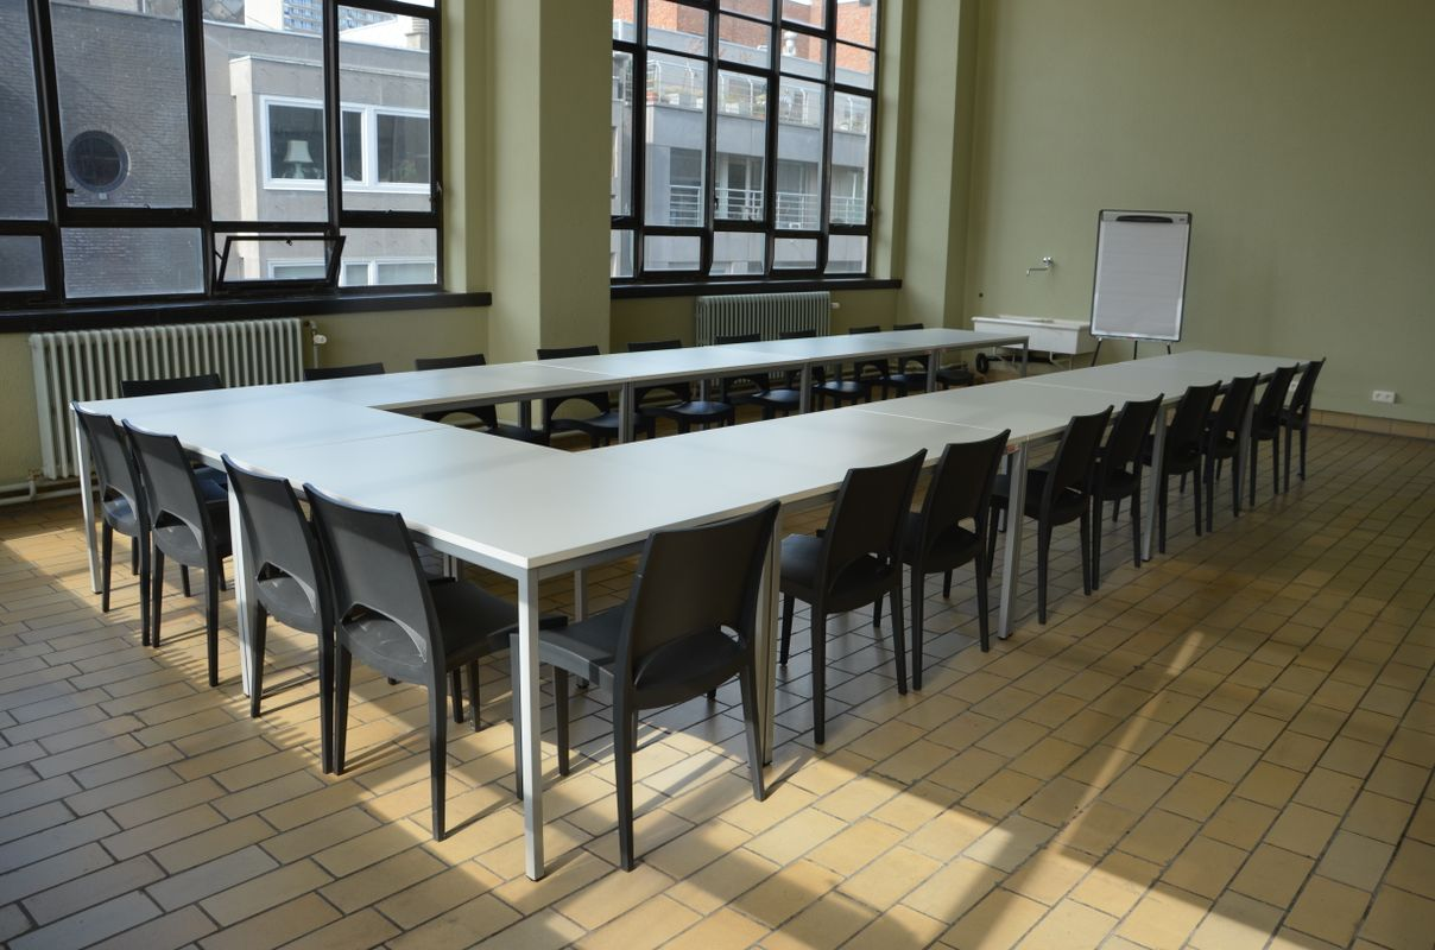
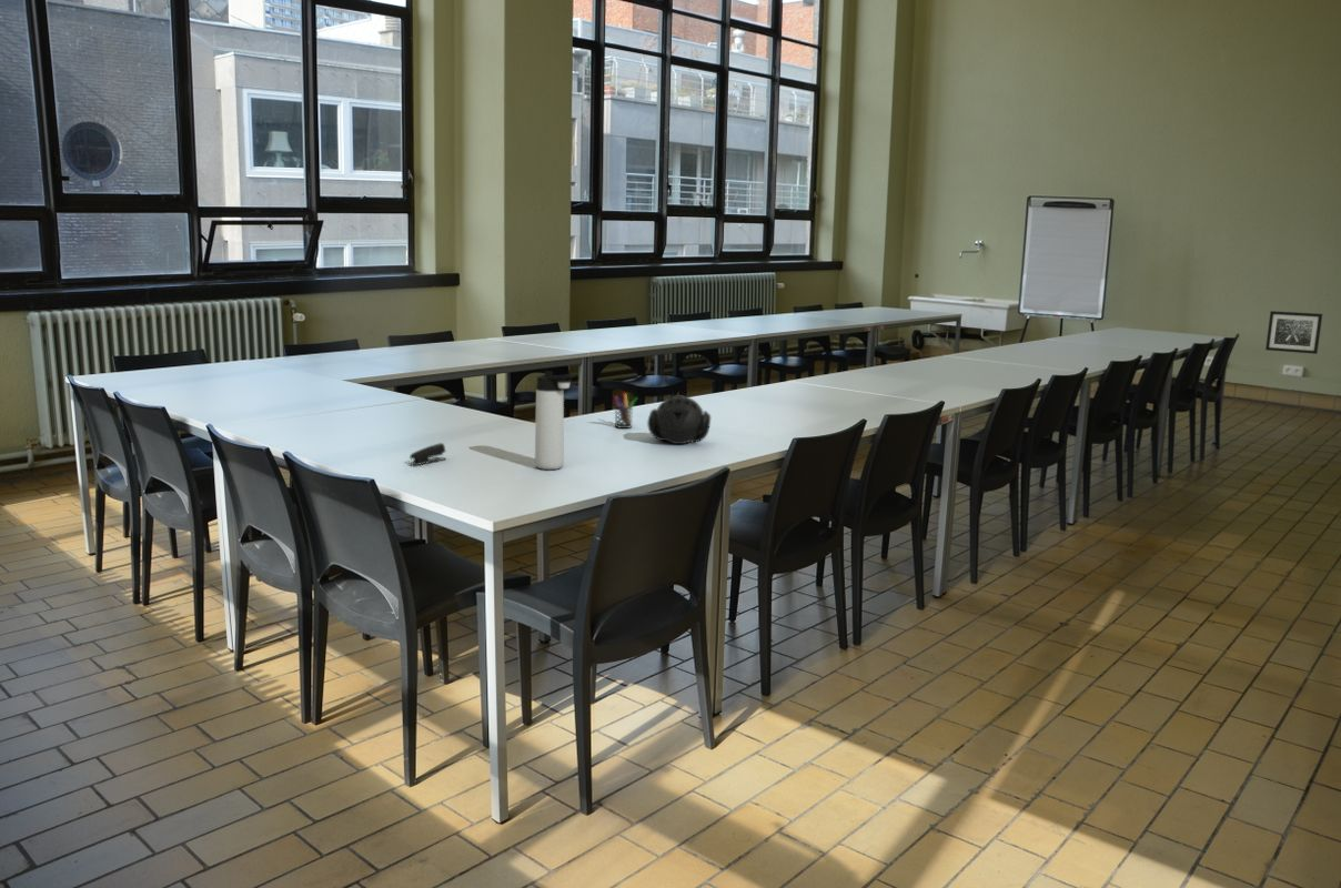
+ pen holder (625, 408)
+ speaker (679, 420)
+ wall art (1293, 332)
+ thermos bottle (554, 420)
+ stapler (427, 453)
